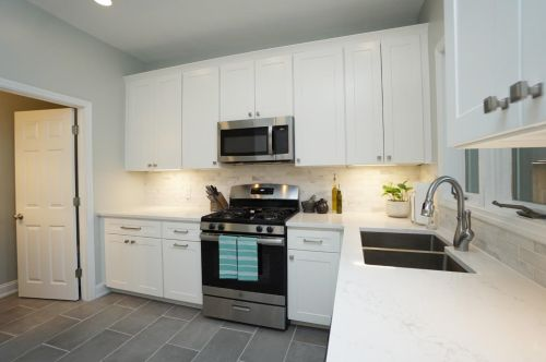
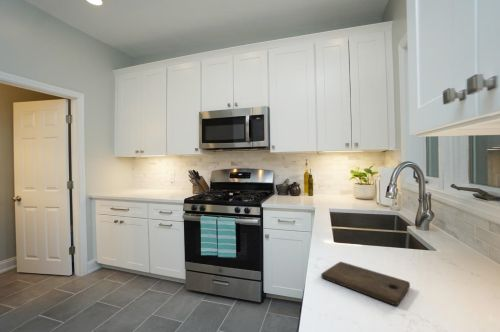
+ cutting board (363, 279)
